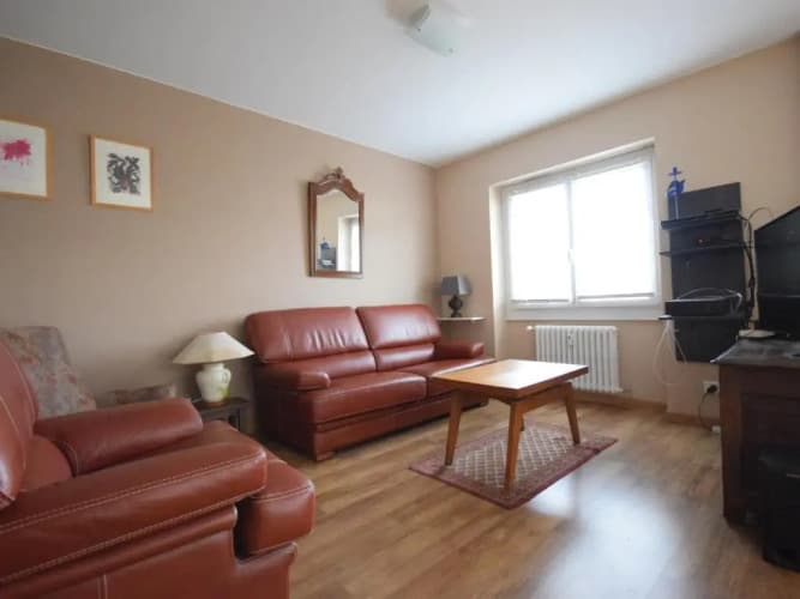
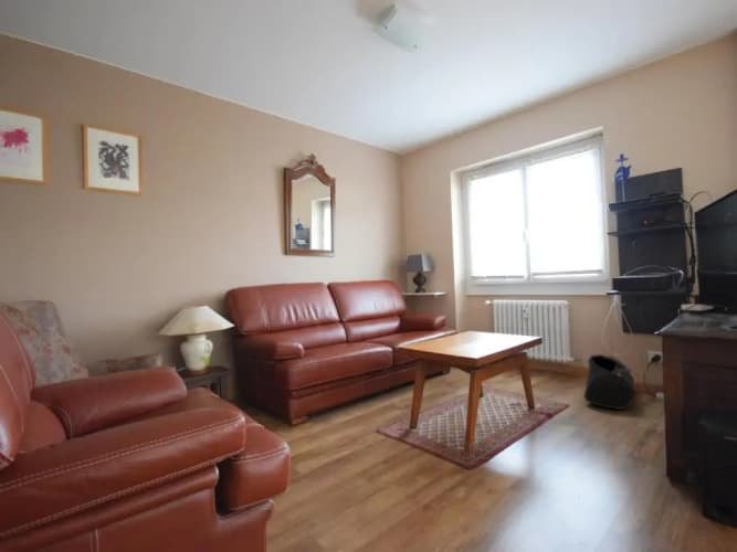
+ bag (611, 378)
